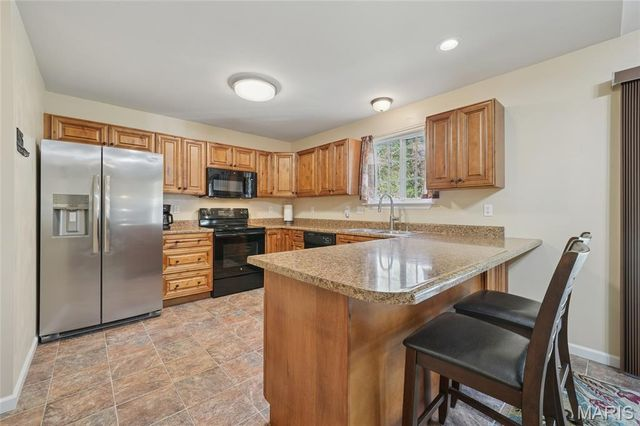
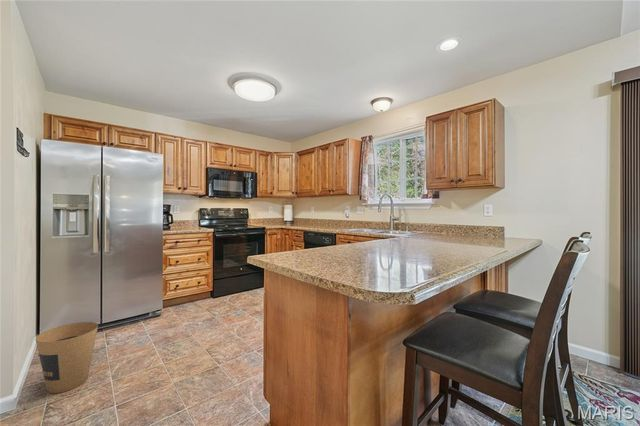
+ trash can (68, 357)
